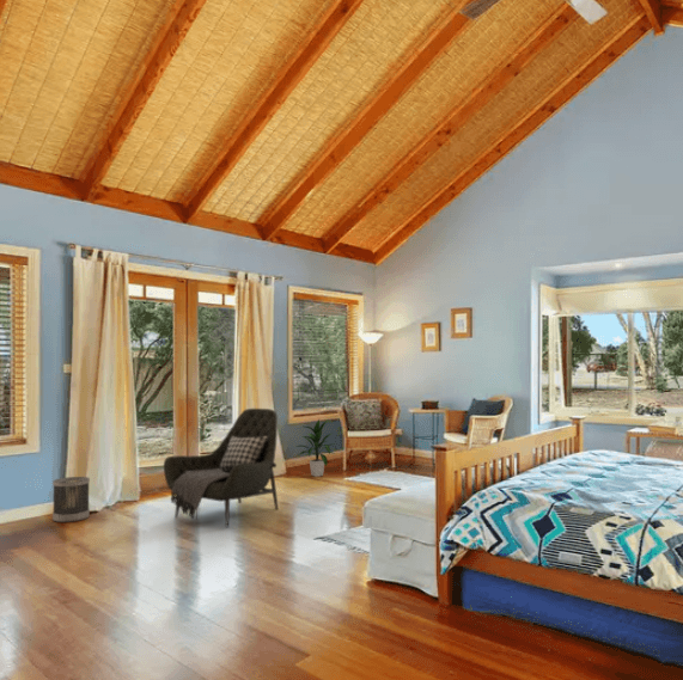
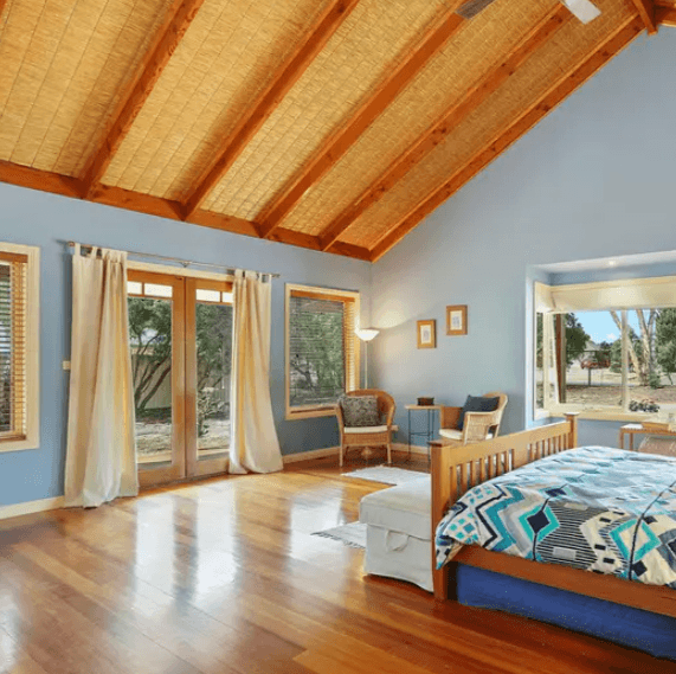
- indoor plant (316, 447)
- wastebasket (71, 498)
- armchair (226, 462)
